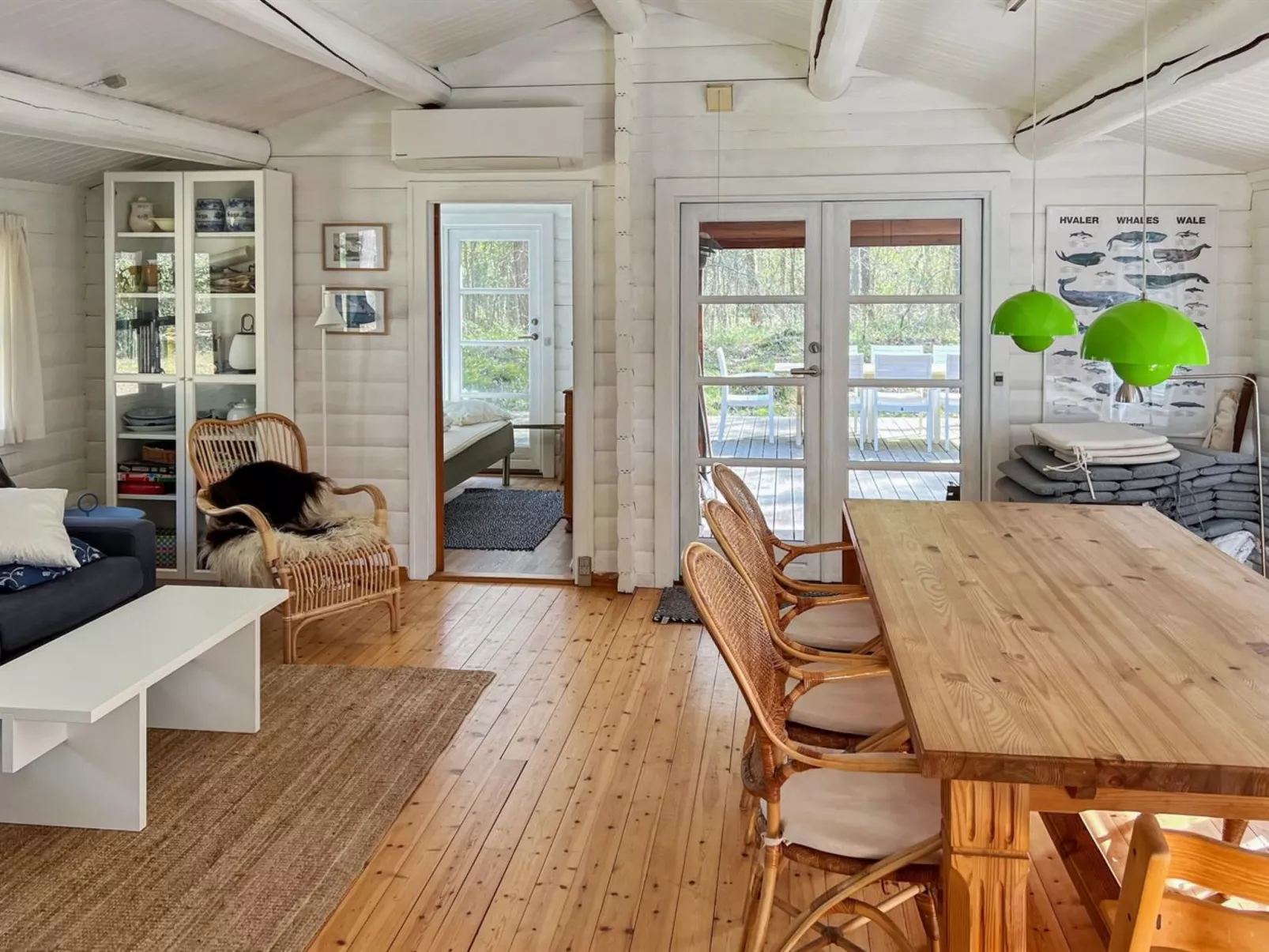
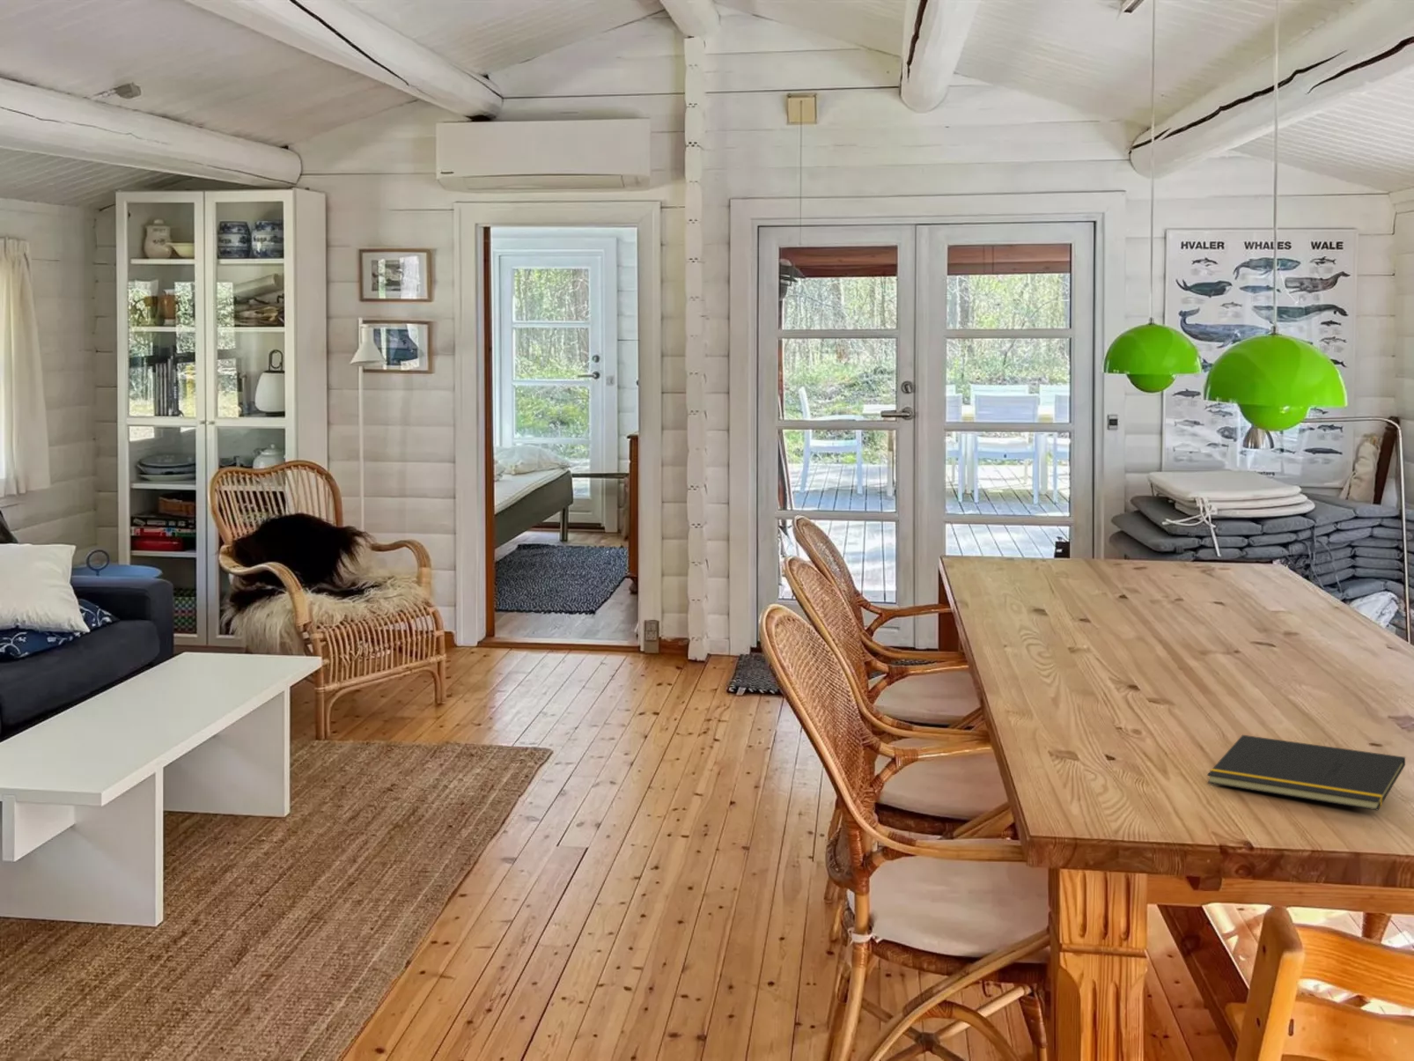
+ notepad (1306, 769)
